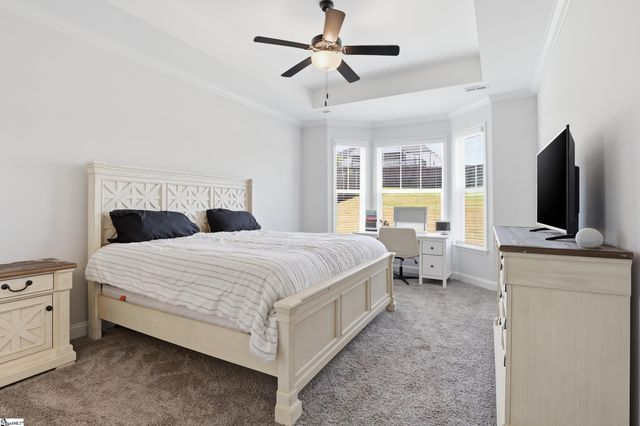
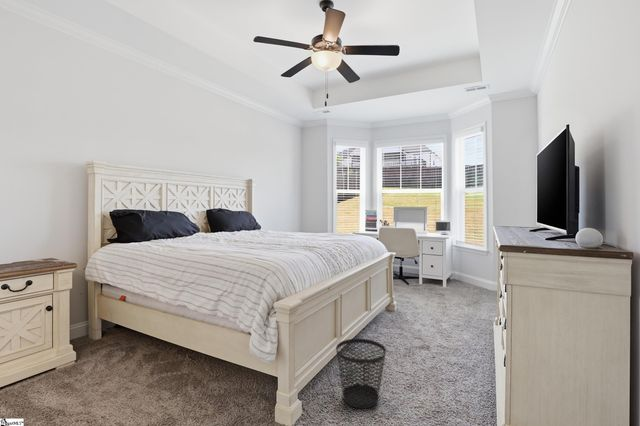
+ wastebasket (360, 373)
